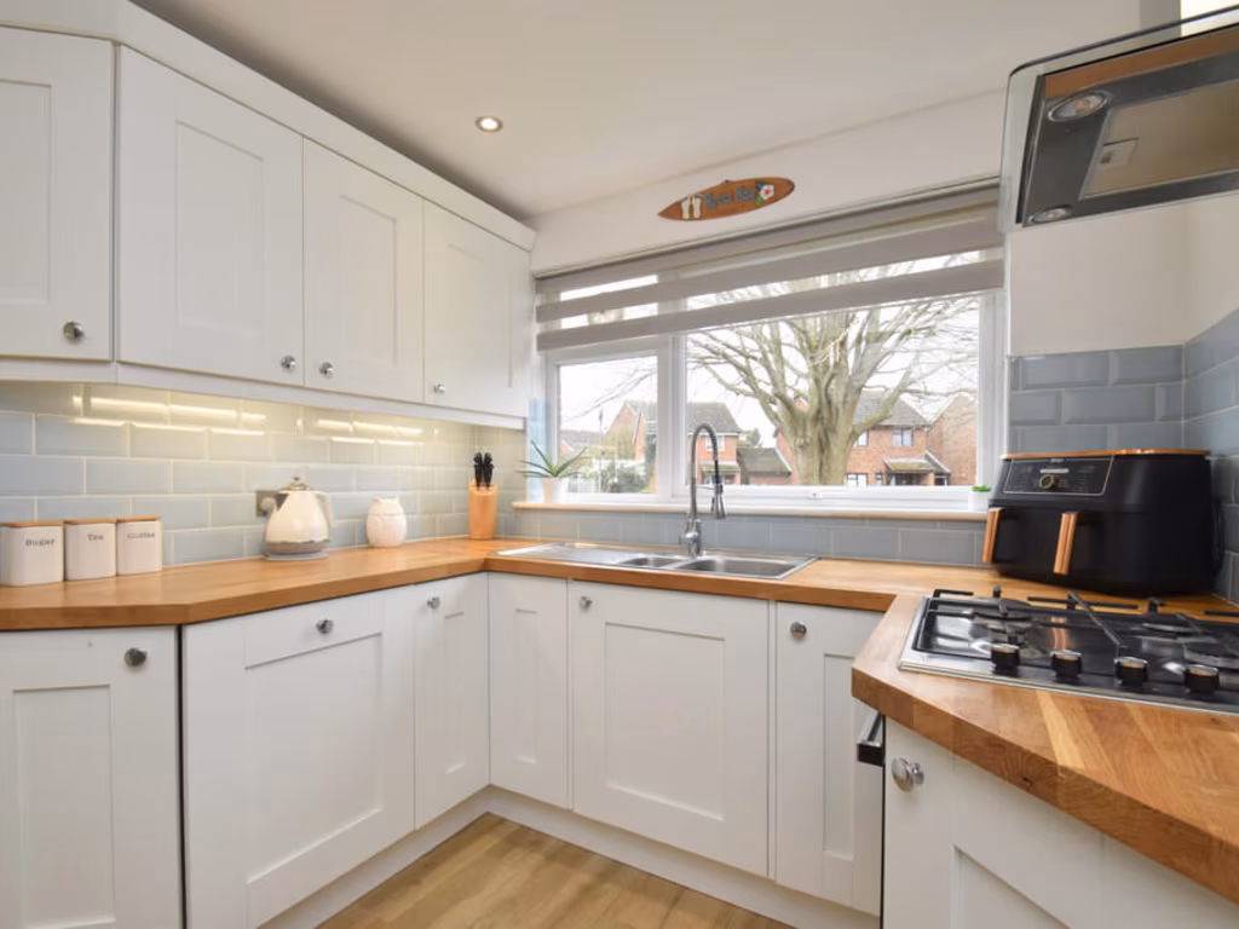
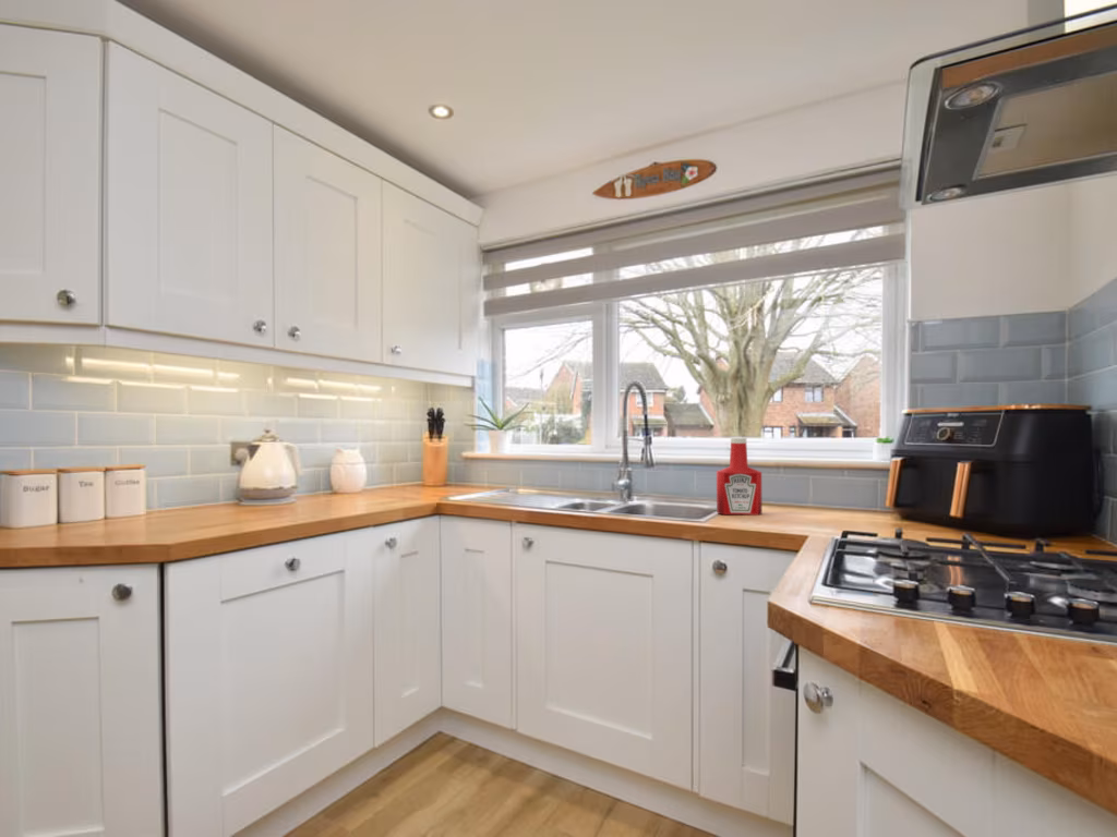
+ soap bottle (738, 475)
